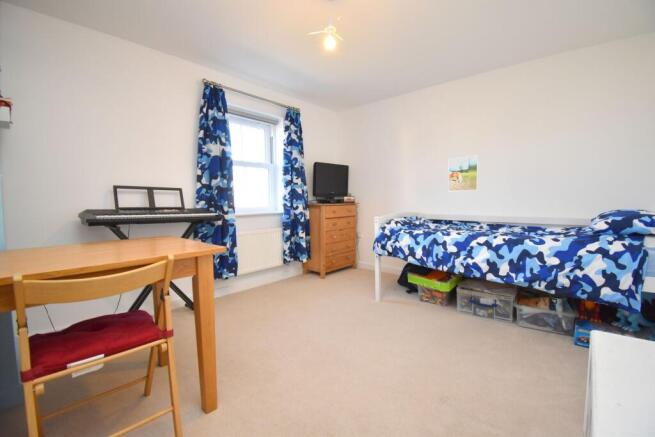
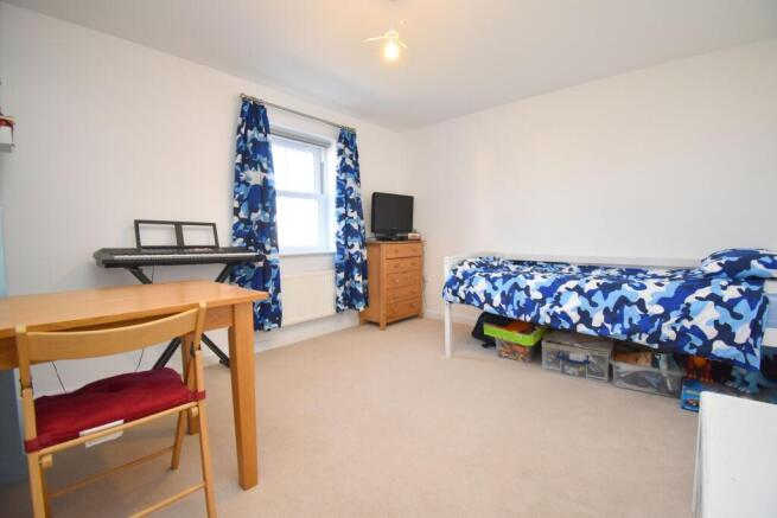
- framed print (462, 174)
